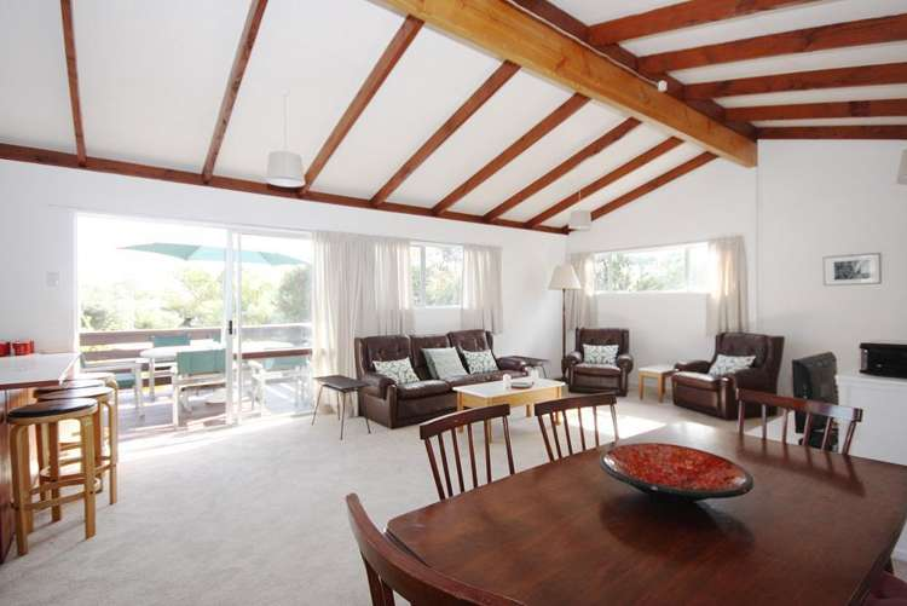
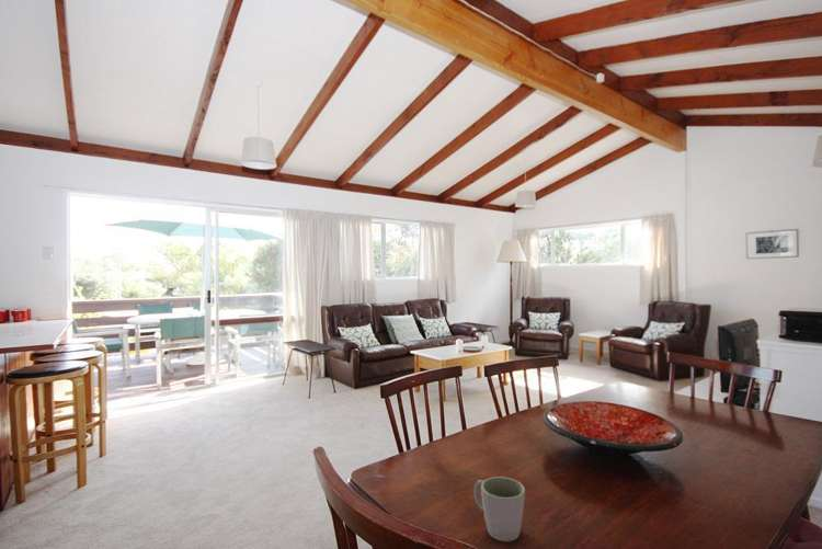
+ mug (496, 505)
